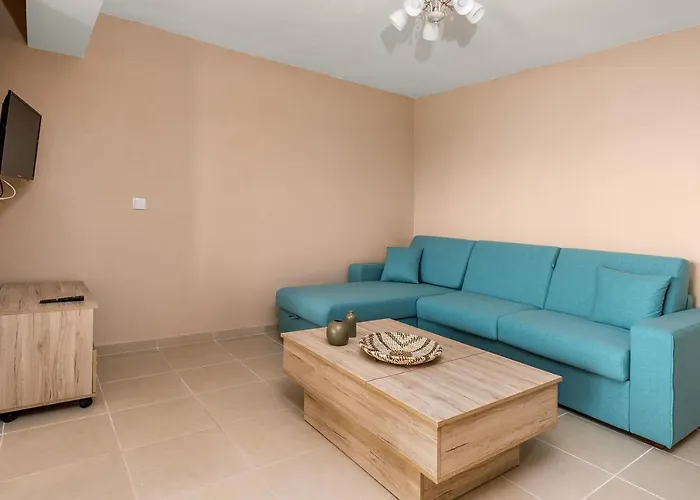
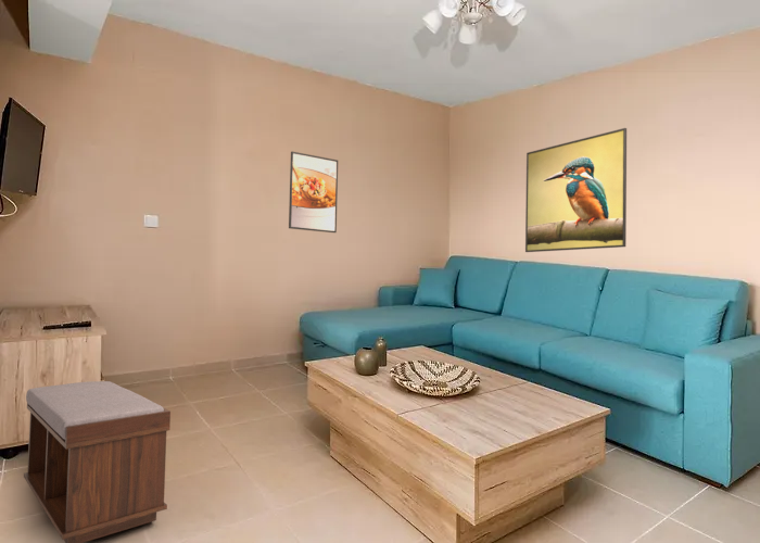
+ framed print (314, 192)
+ bench (90, 449)
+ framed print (571, 195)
